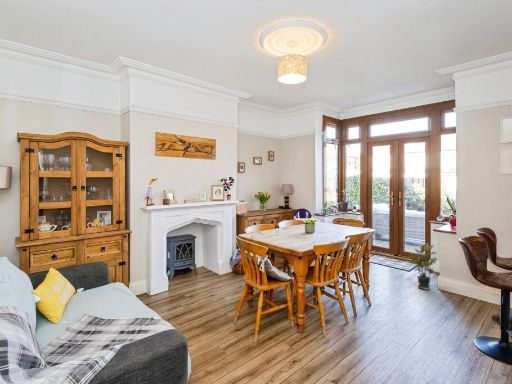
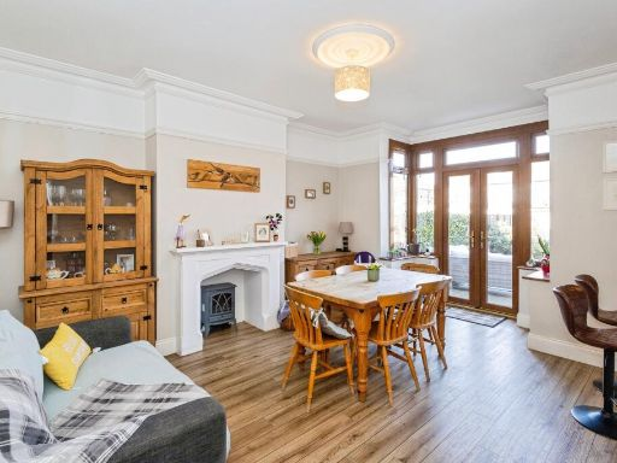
- potted plant (423, 265)
